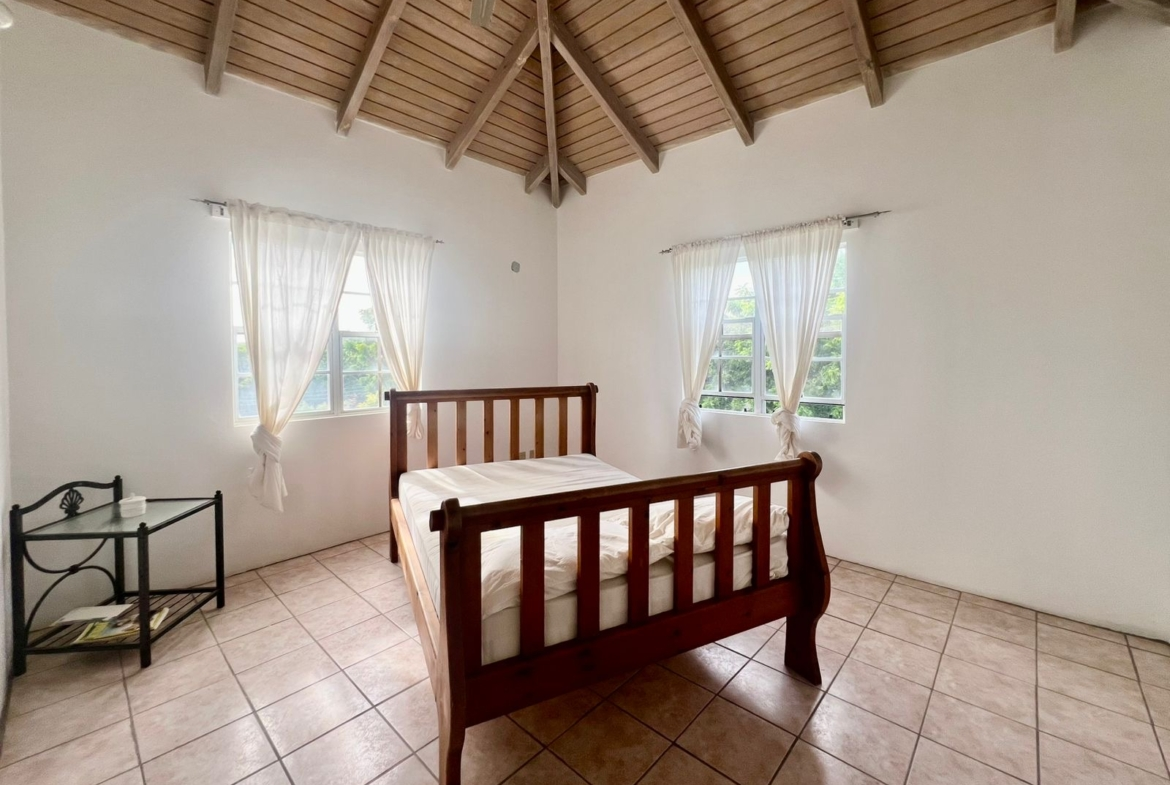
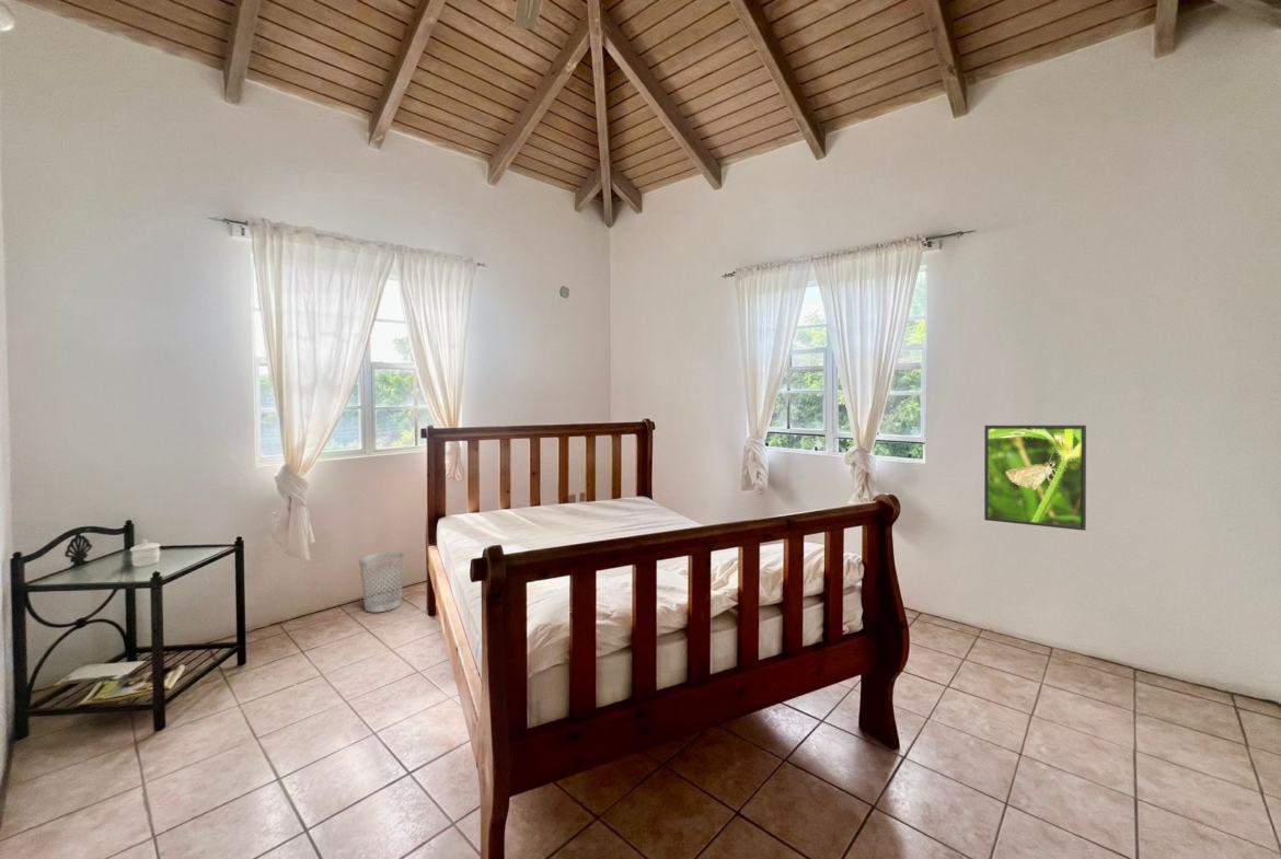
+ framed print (1032, 475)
+ wastebasket (382, 582)
